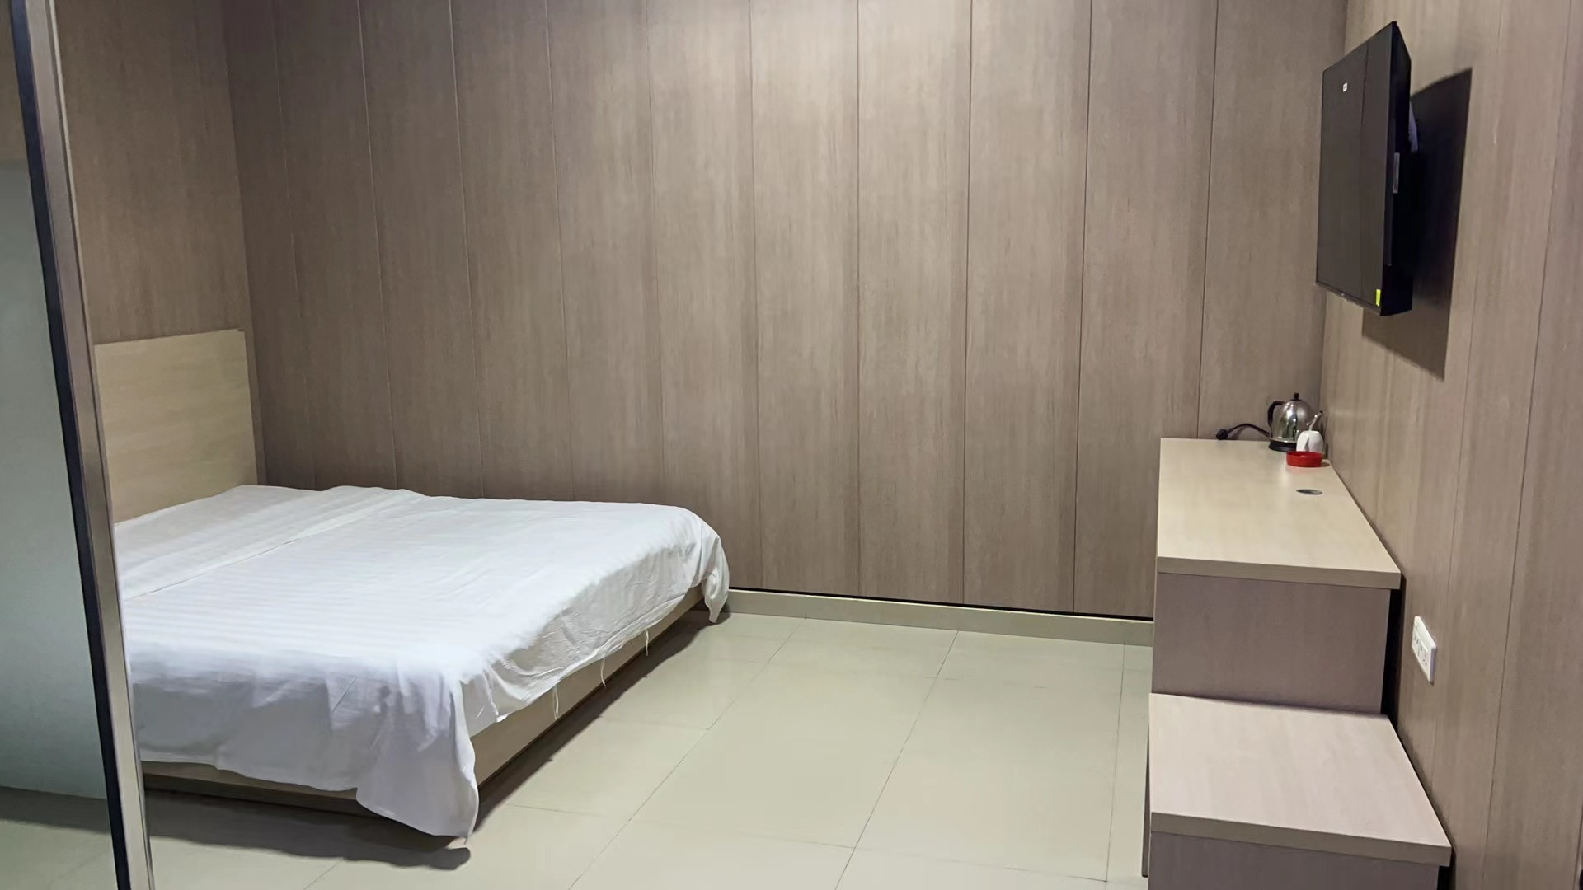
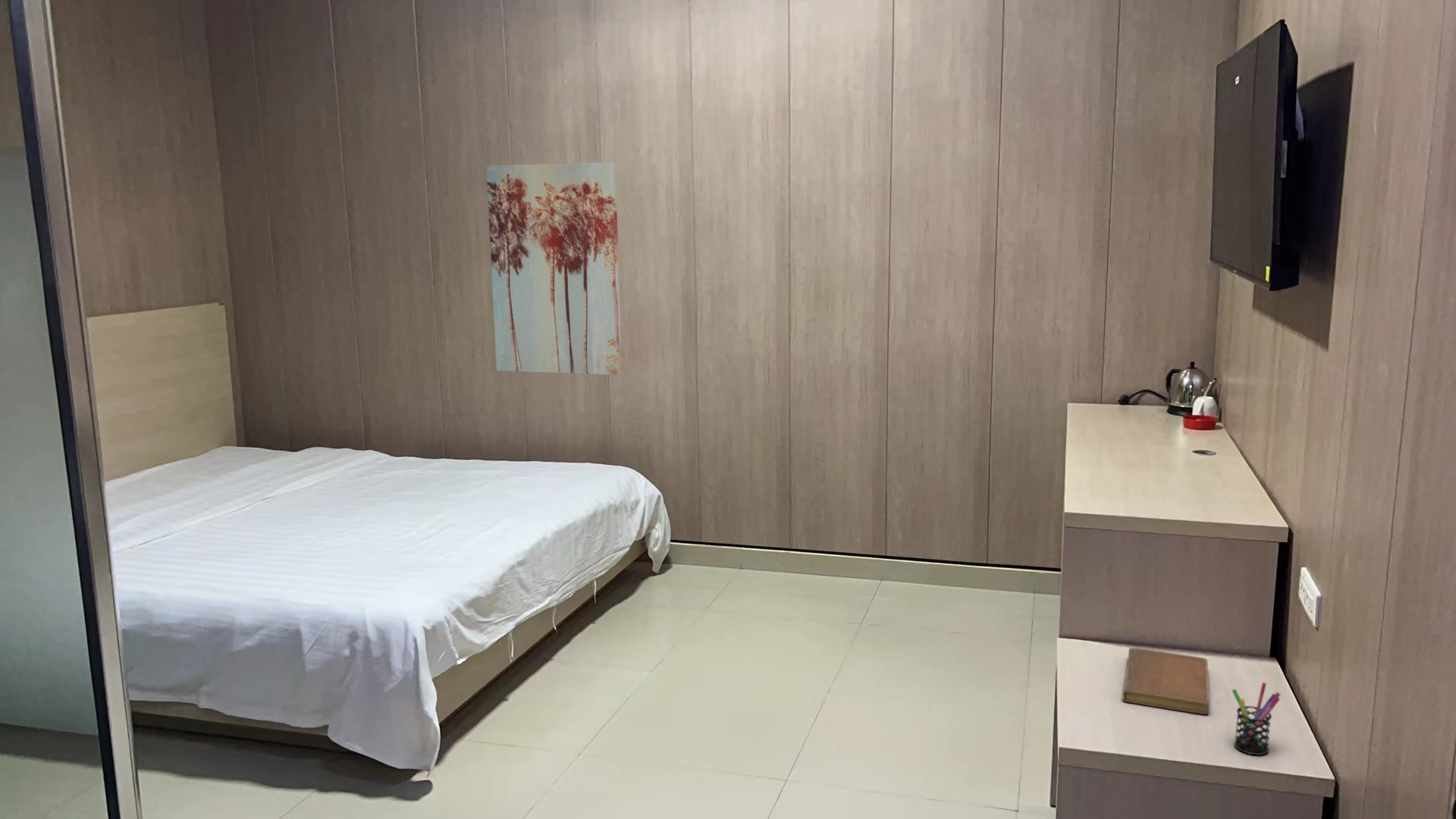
+ notebook (1166, 679)
+ wall art (554, 270)
+ pen holder (1252, 714)
